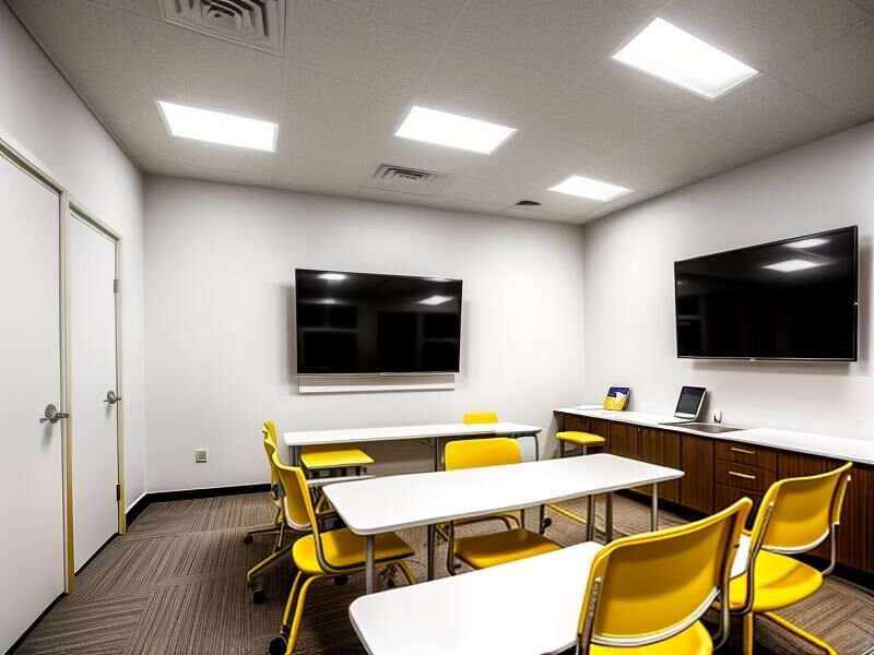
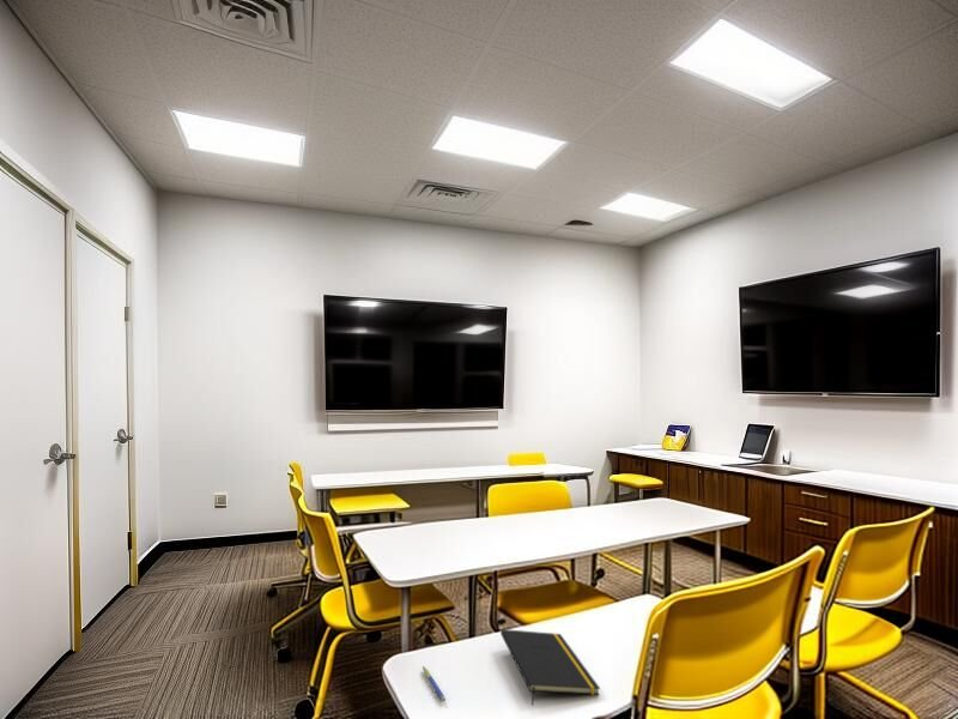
+ notepad (546, 659)
+ pen (432, 682)
